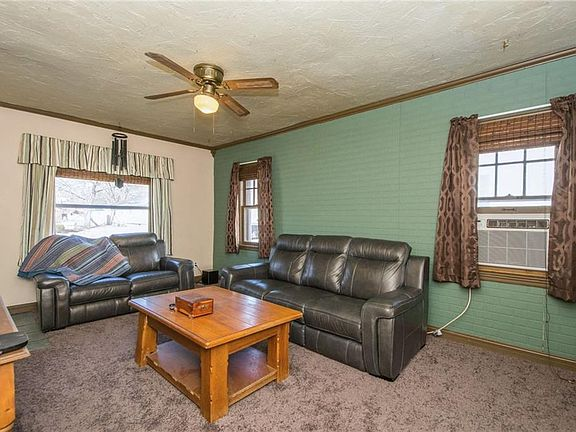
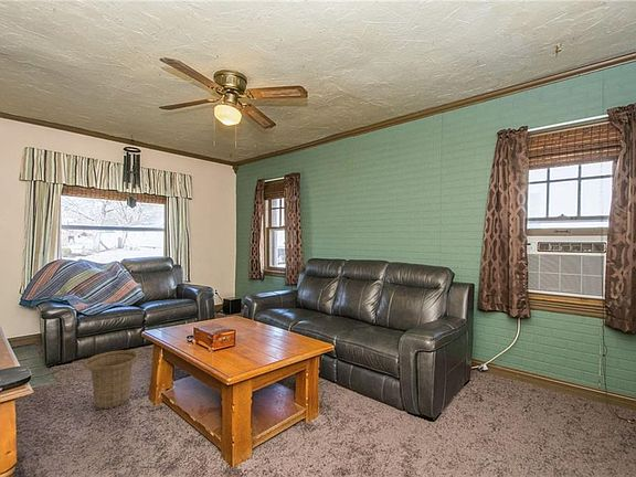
+ basket (112, 380)
